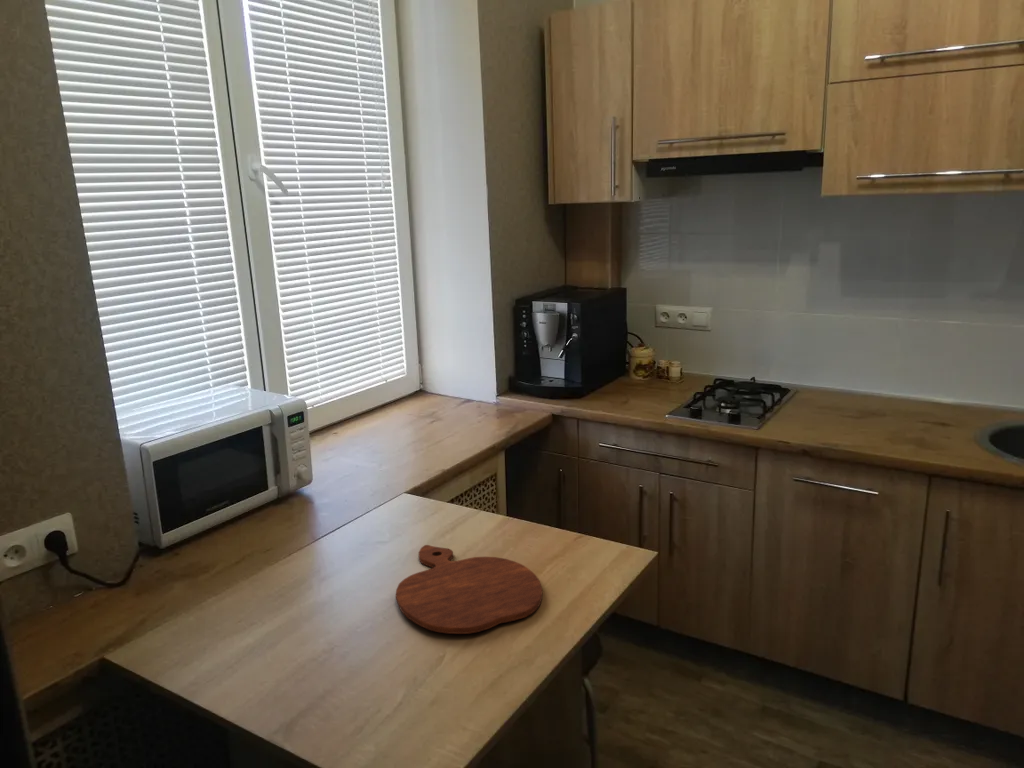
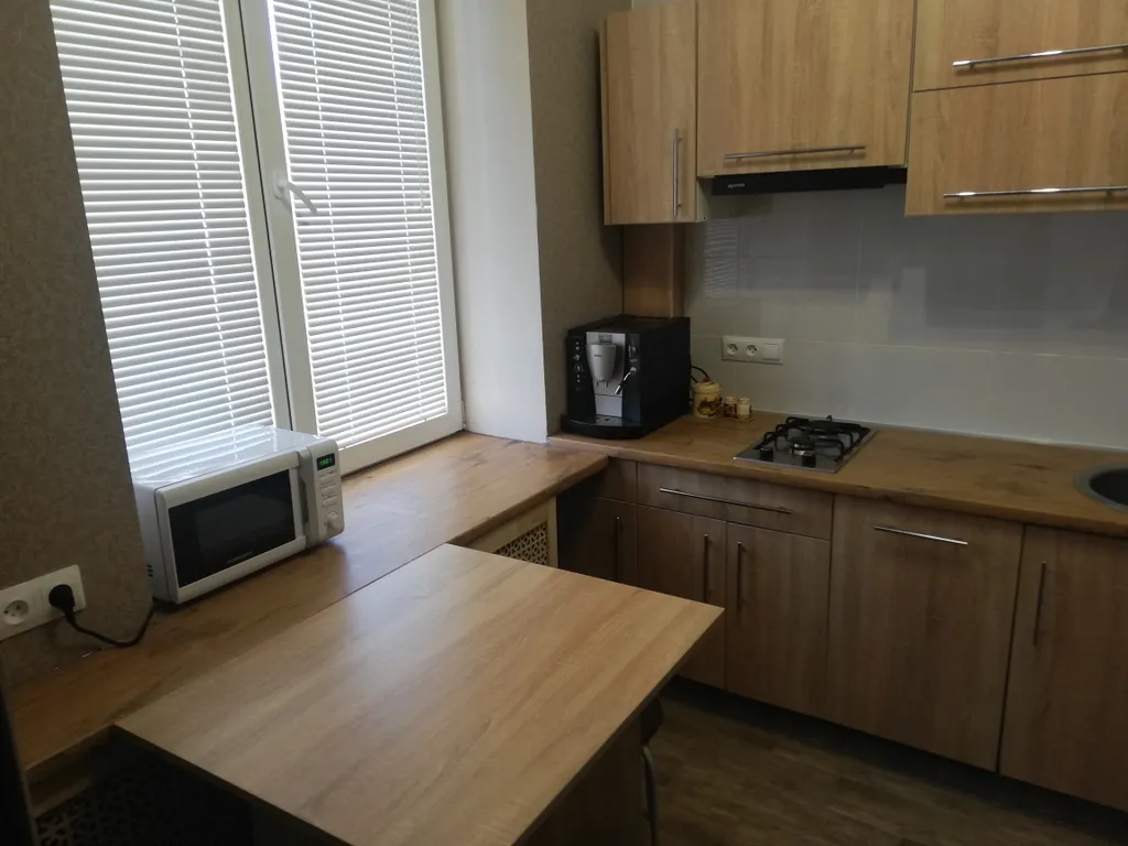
- cutting board (459, 580)
